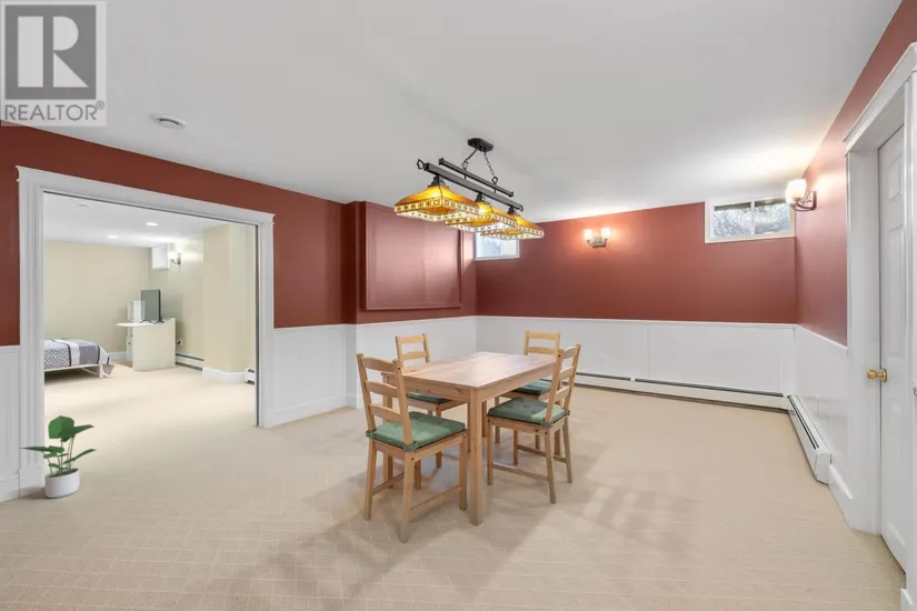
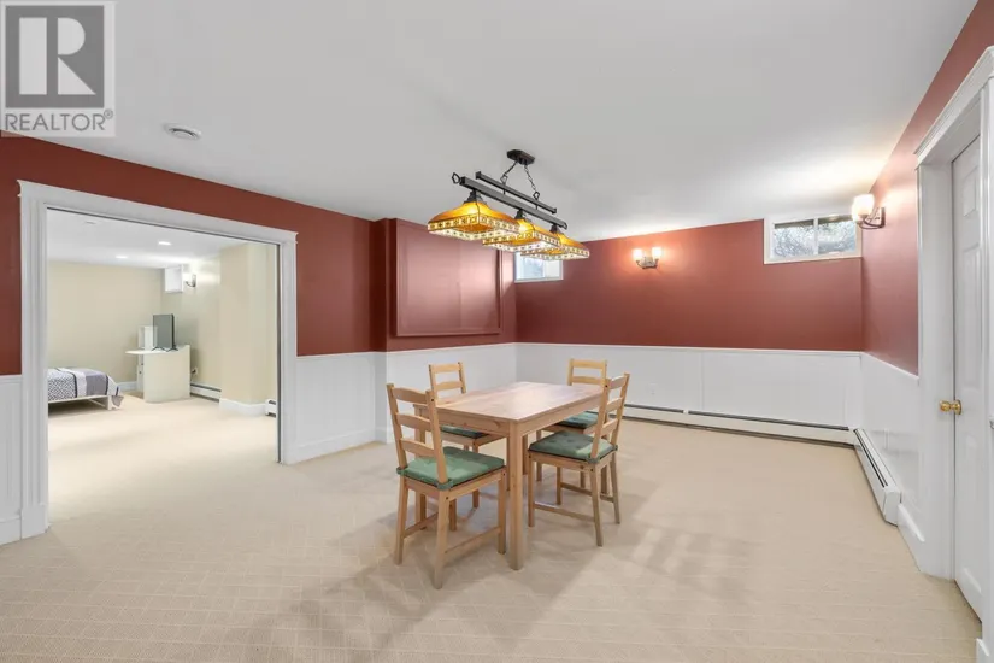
- potted plant (58, 458)
